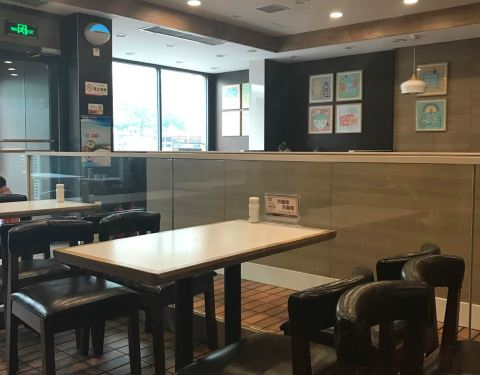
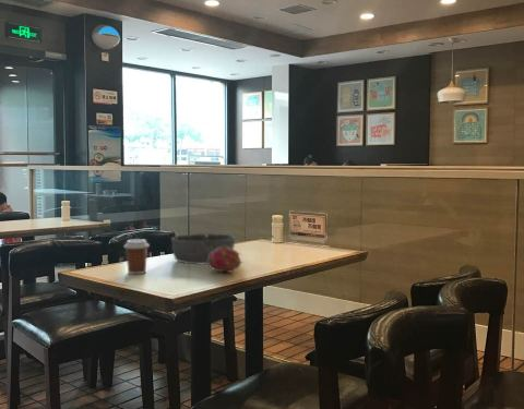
+ coffee cup (136, 256)
+ bowl (203, 248)
+ fruit (224, 258)
